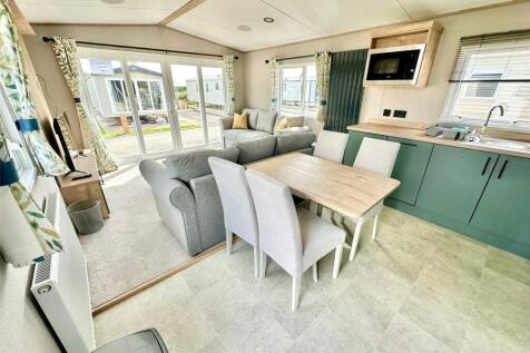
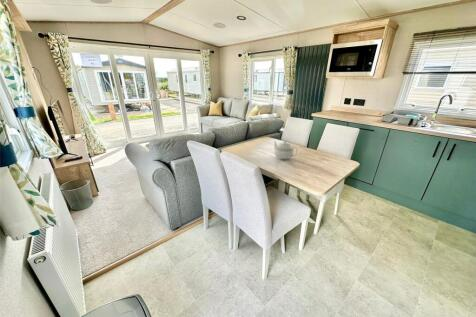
+ teapot (284, 149)
